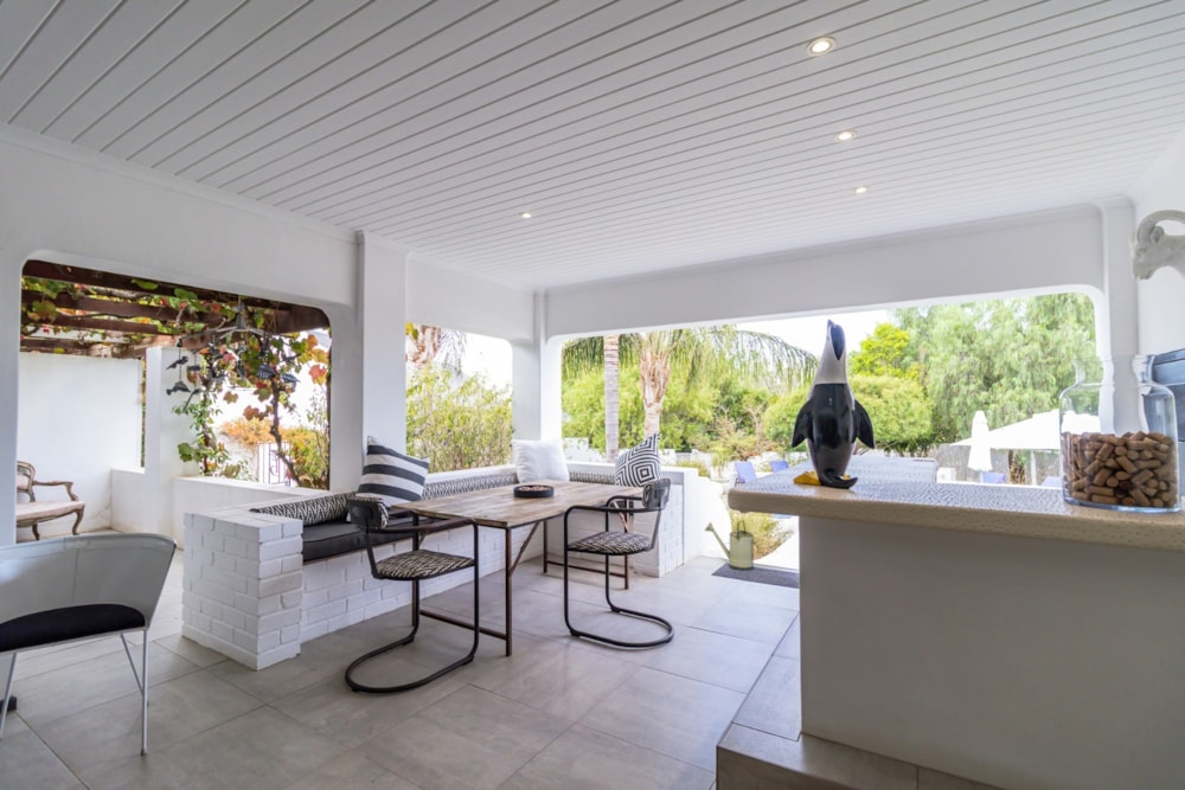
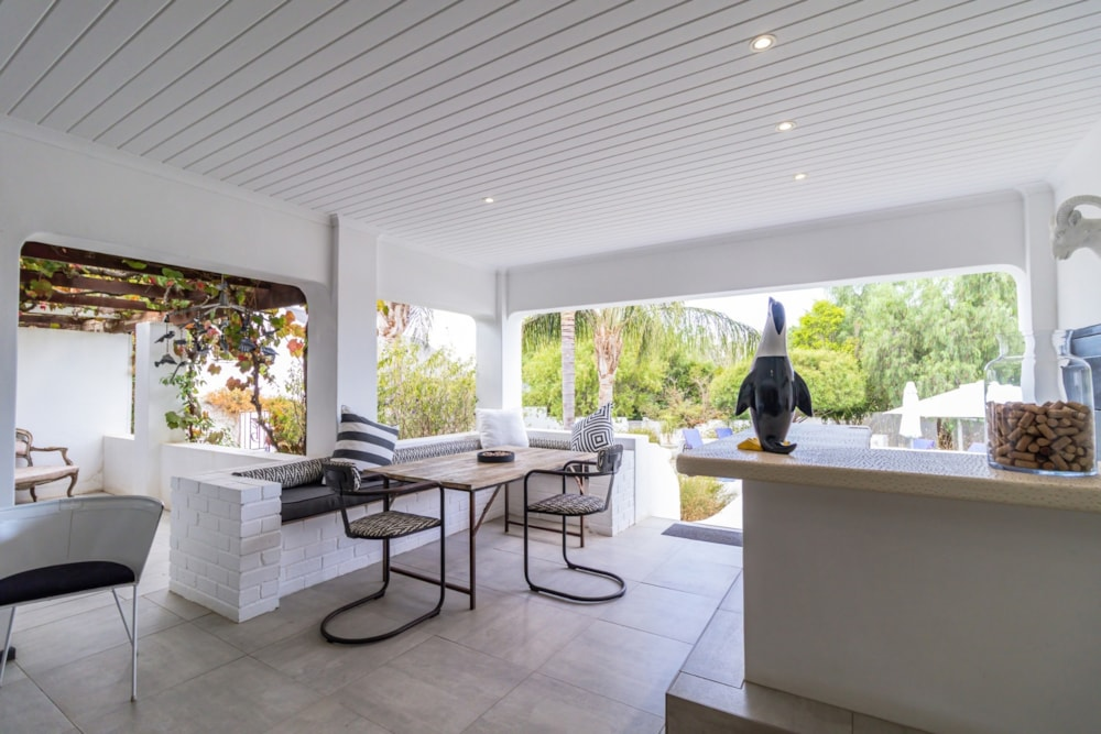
- watering can (730, 542)
